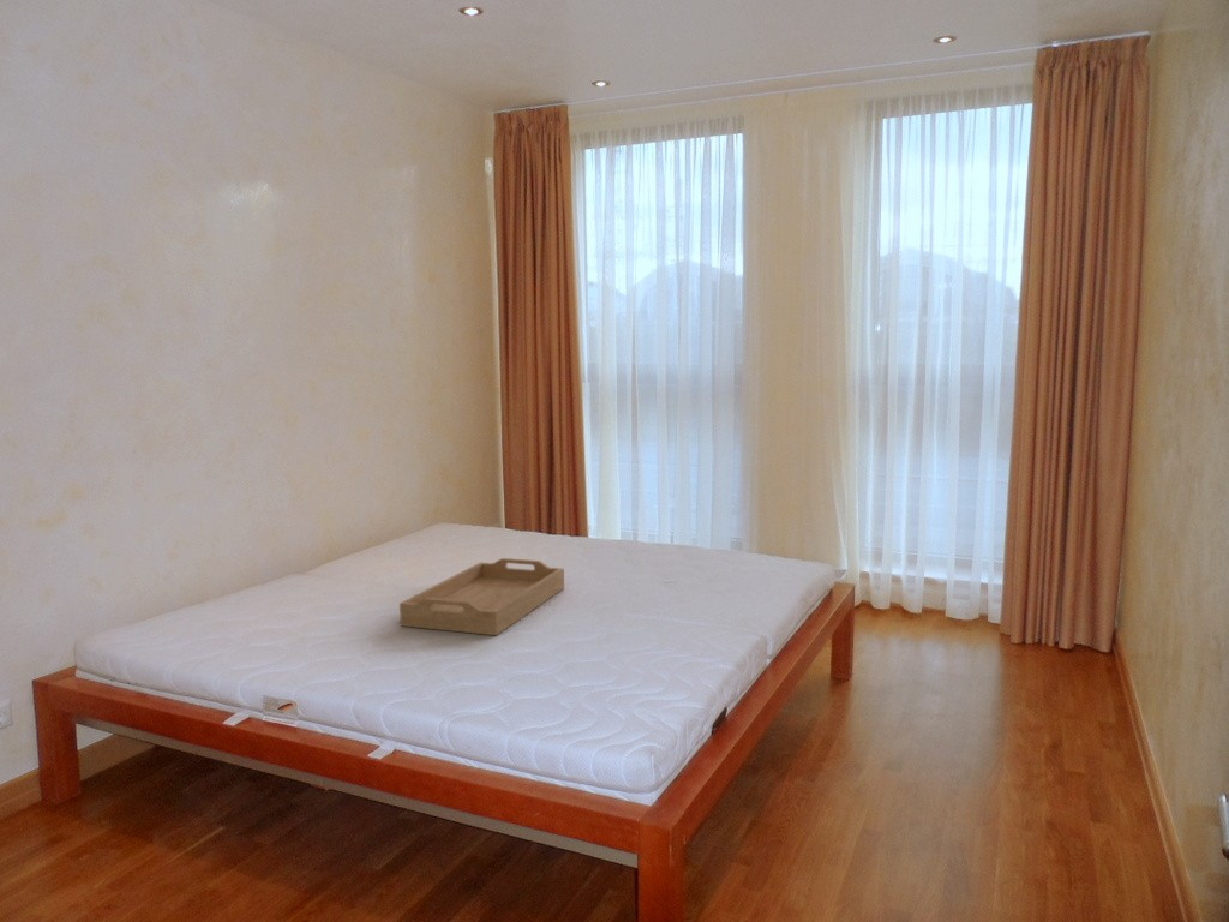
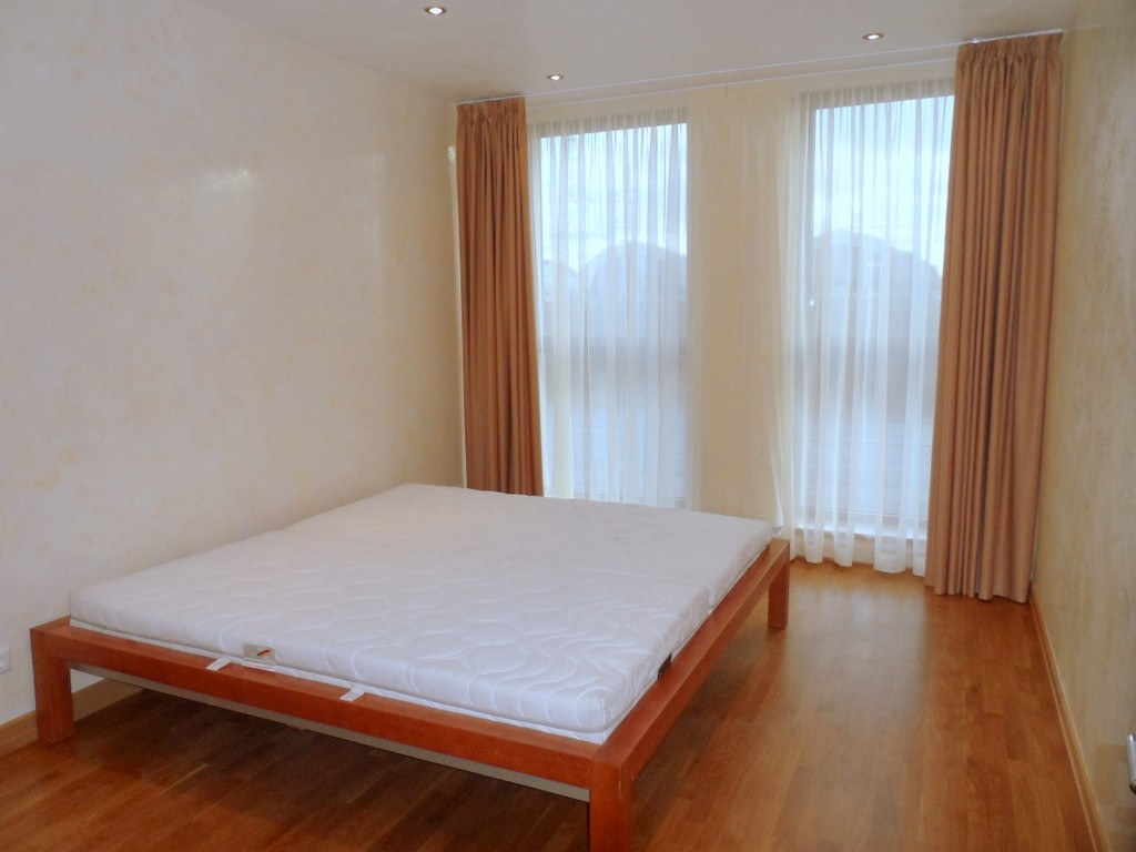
- serving tray (487, 592)
